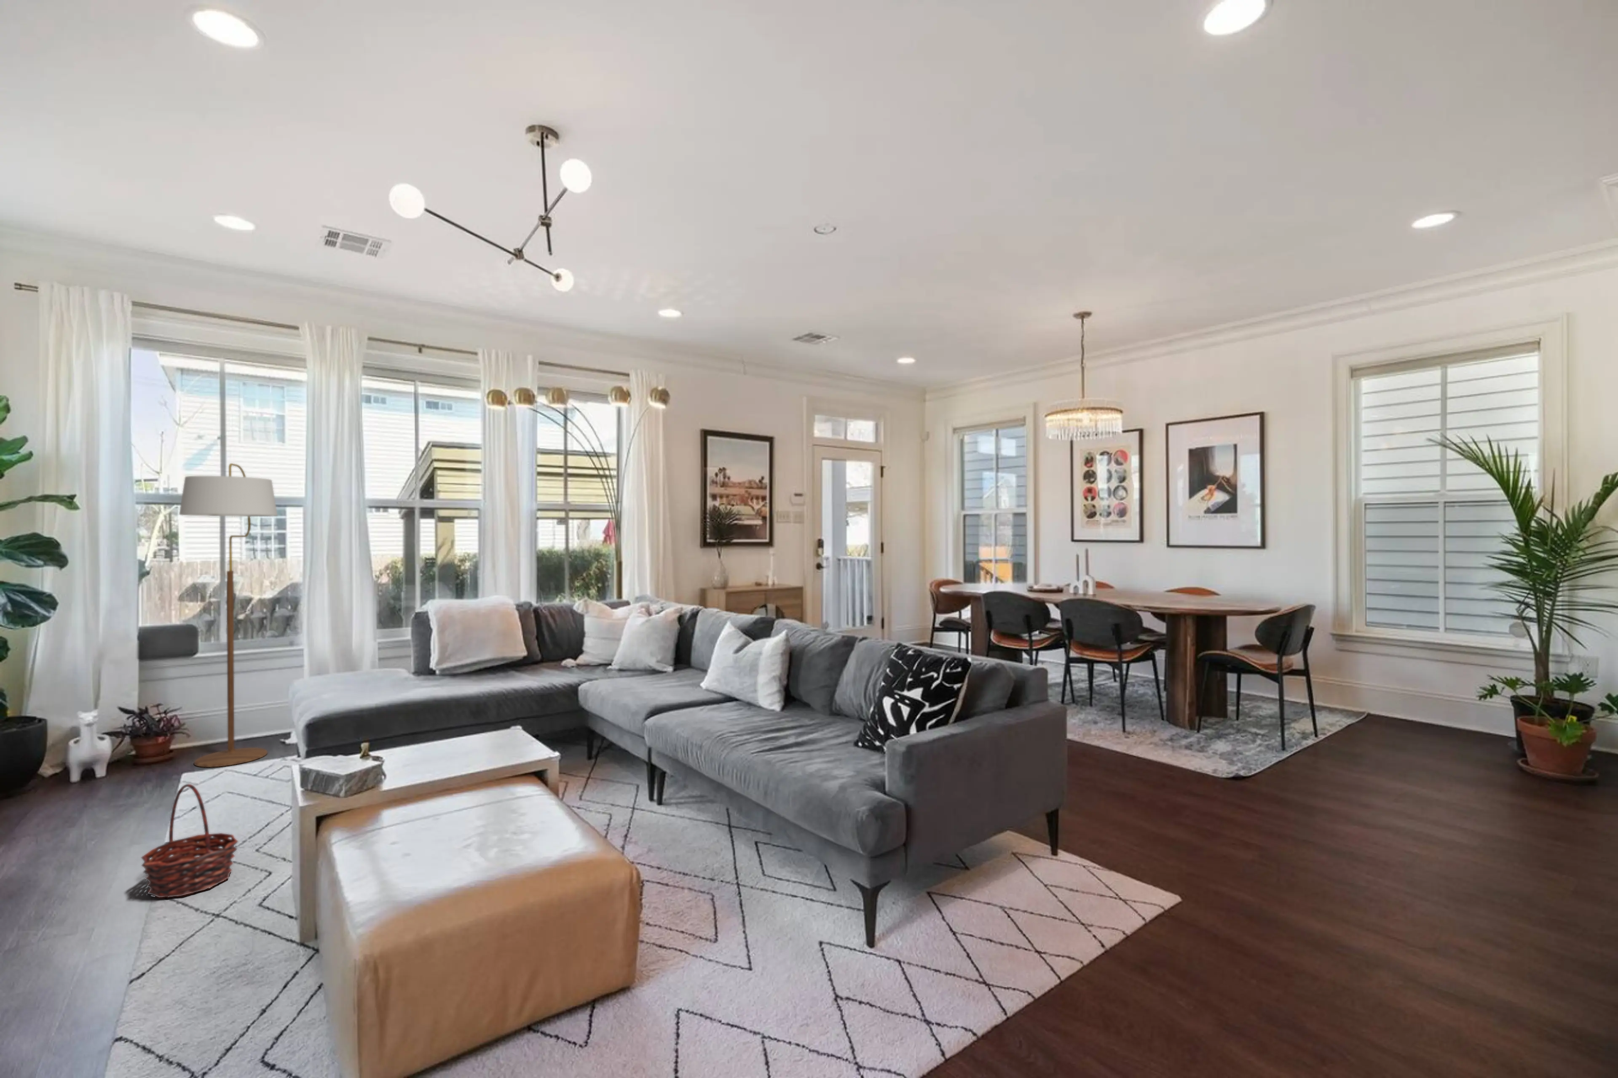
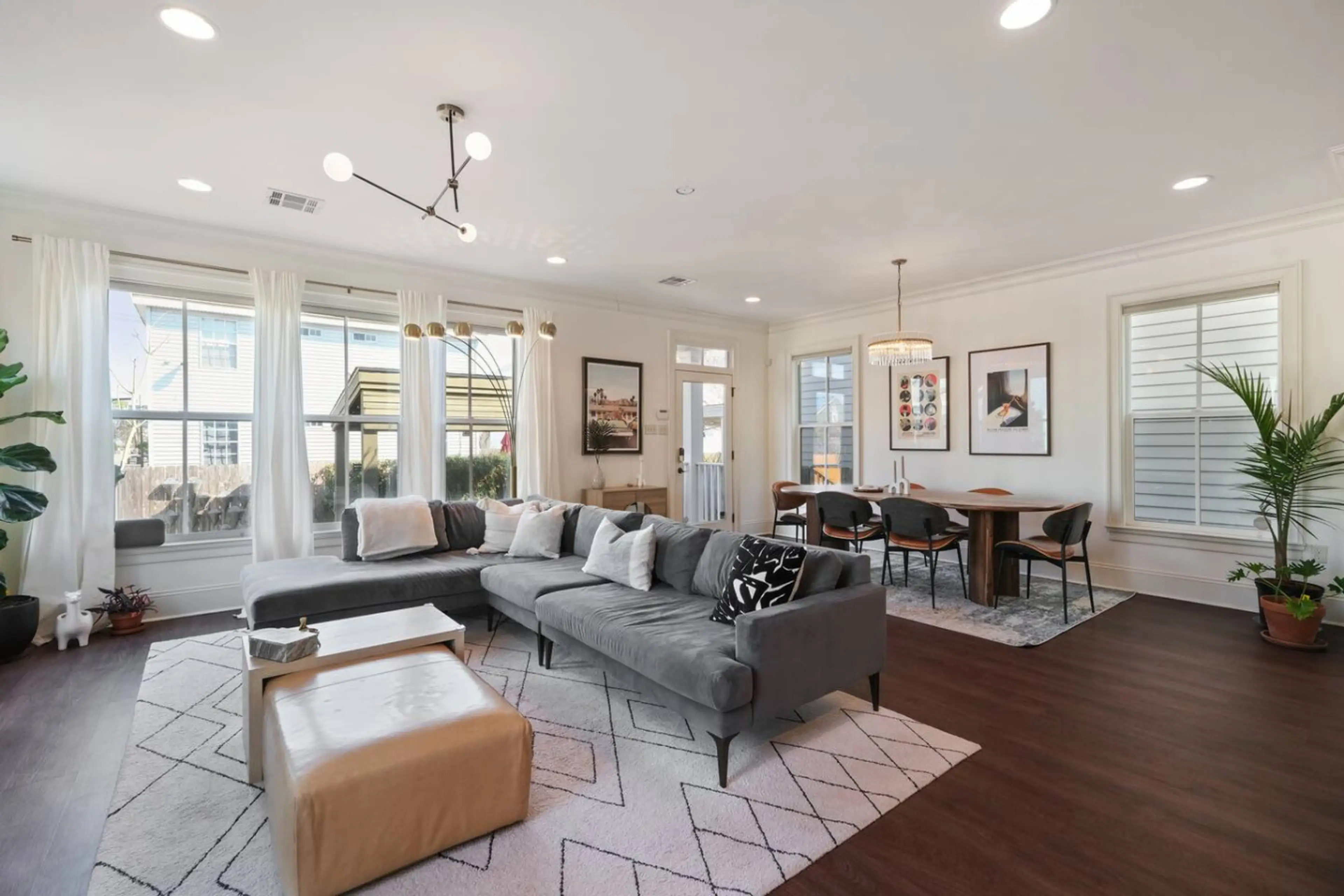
- basket (191, 836)
- floor lamp (232, 610)
